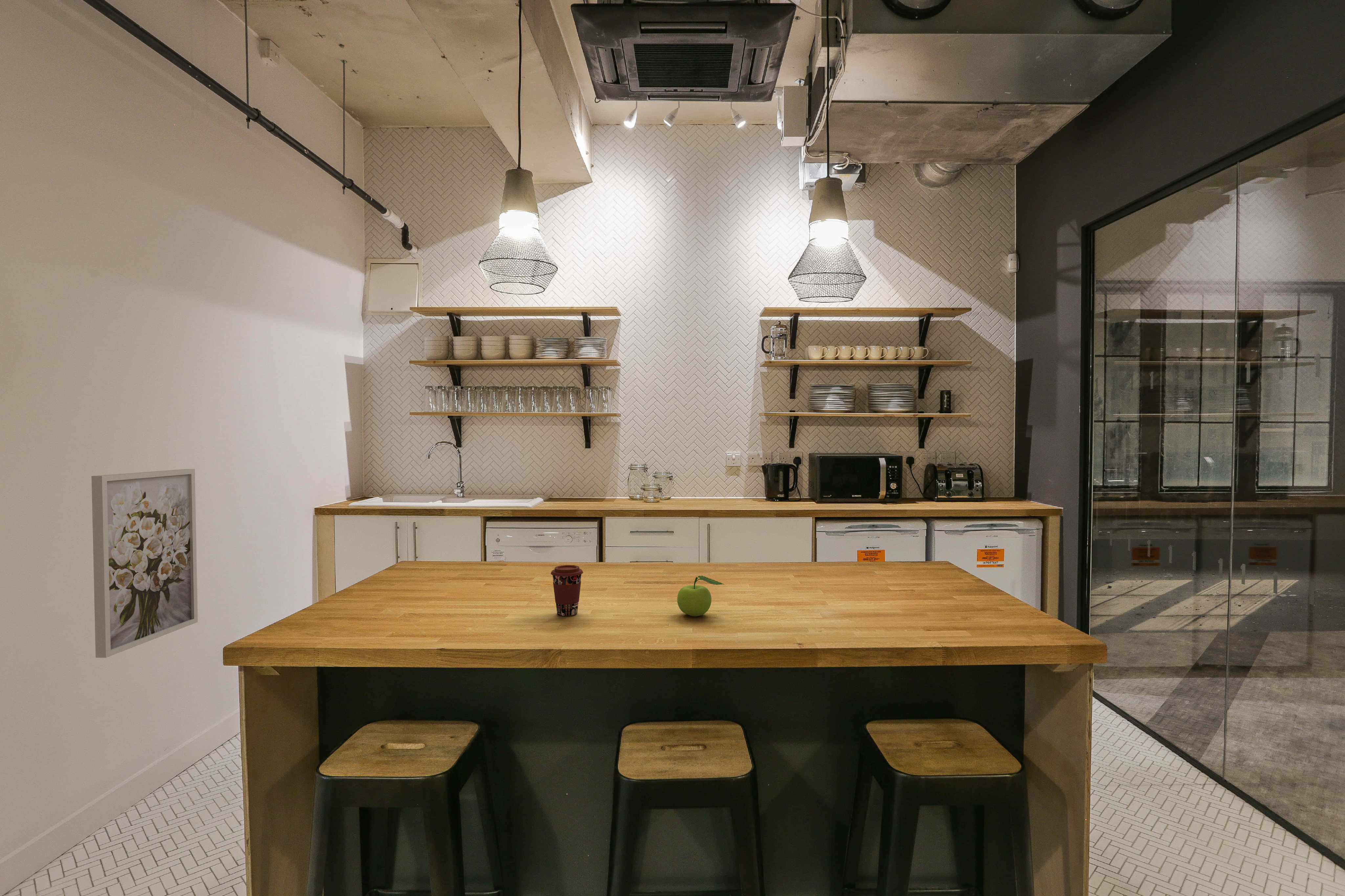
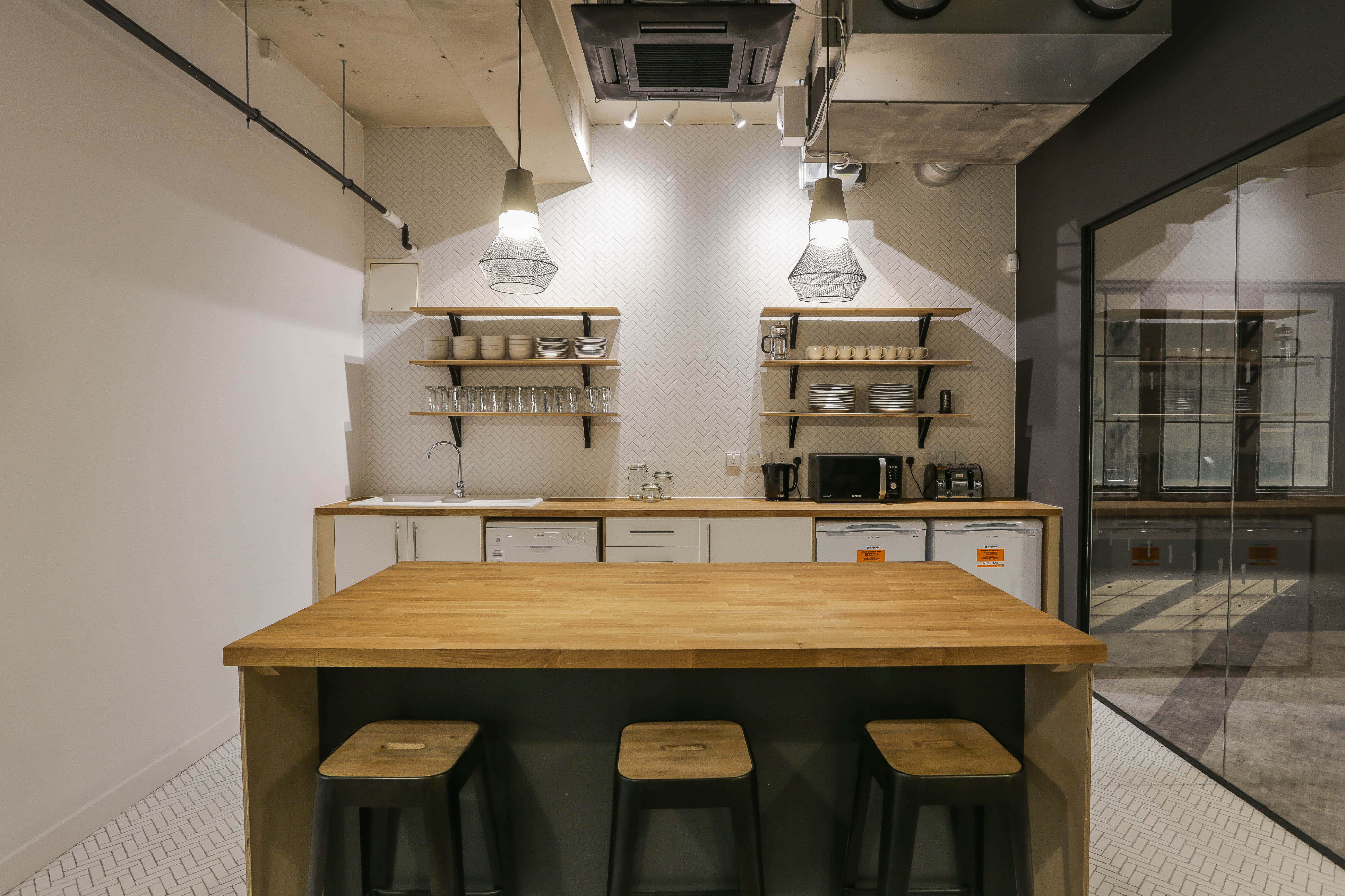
- coffee cup (567, 590)
- fruit (701, 596)
- wall art (149, 555)
